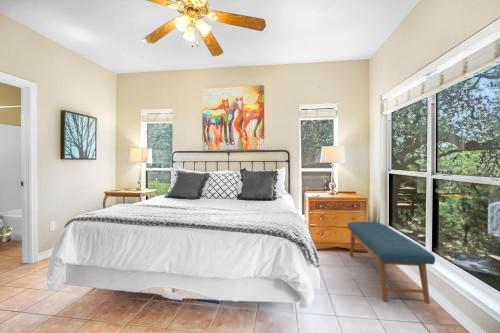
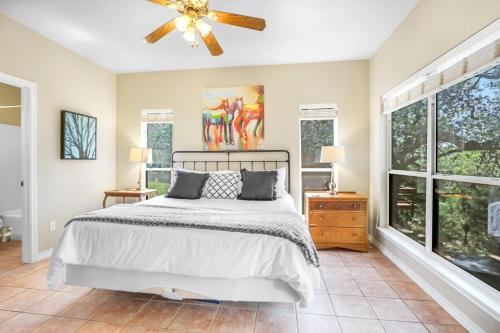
- bench (381, 253)
